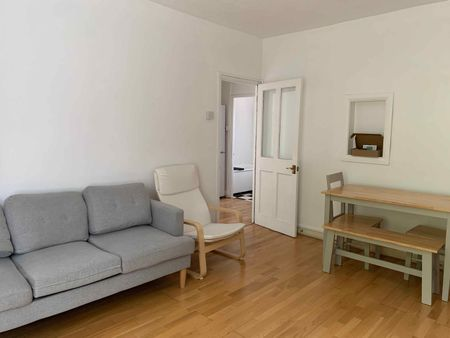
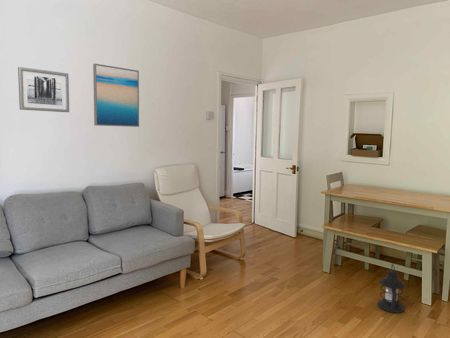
+ wall art (44, 90)
+ lantern (391, 286)
+ wall art (117, 97)
